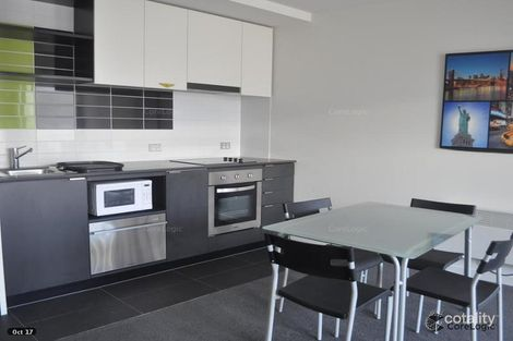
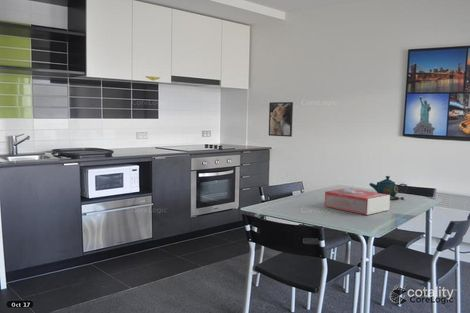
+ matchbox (356, 200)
+ teapot (388, 186)
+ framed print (280, 119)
